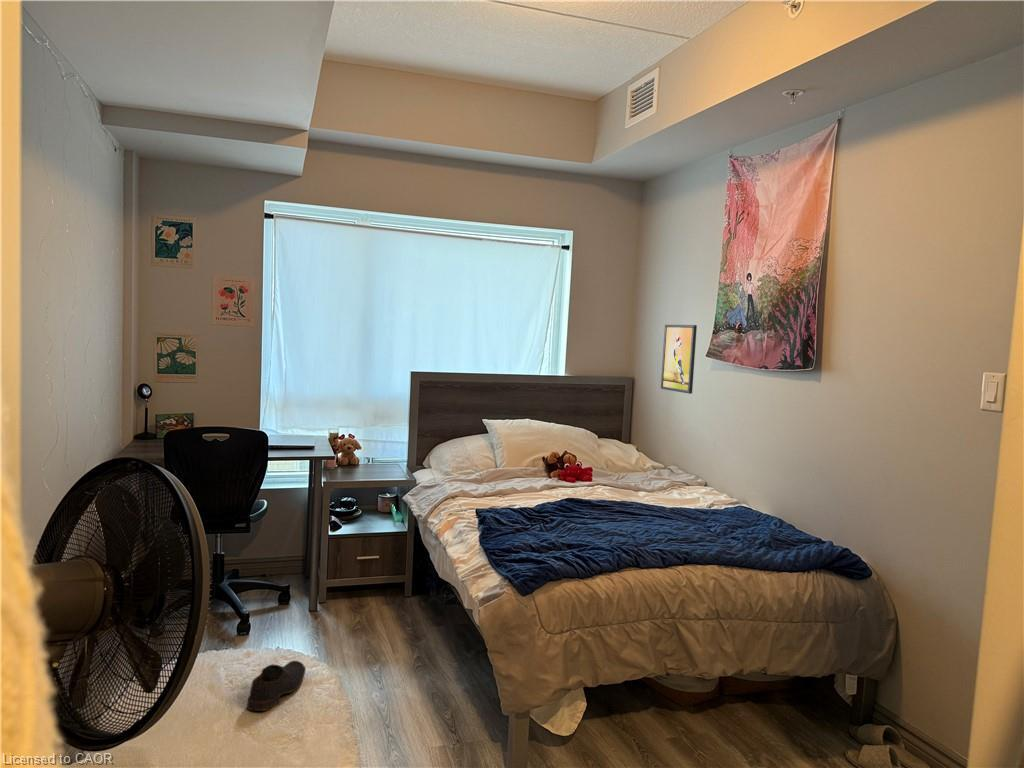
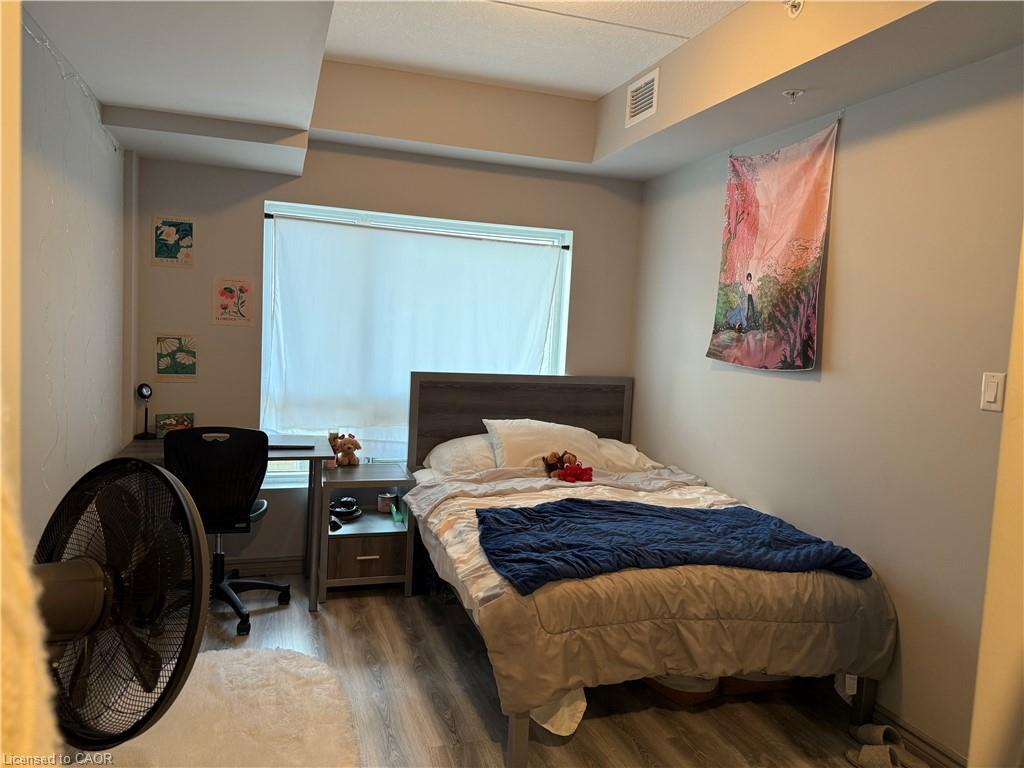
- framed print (678, 358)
- shoe (277, 676)
